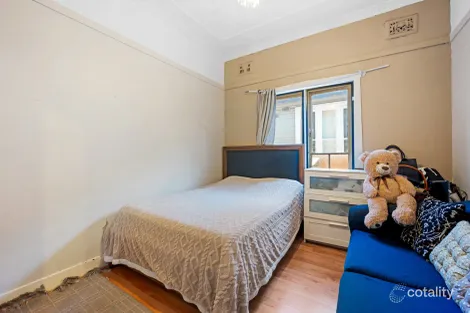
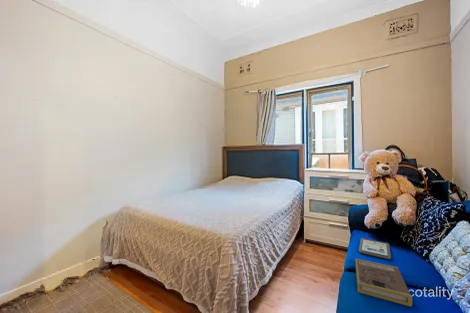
+ book (379, 279)
+ tablet (374, 247)
